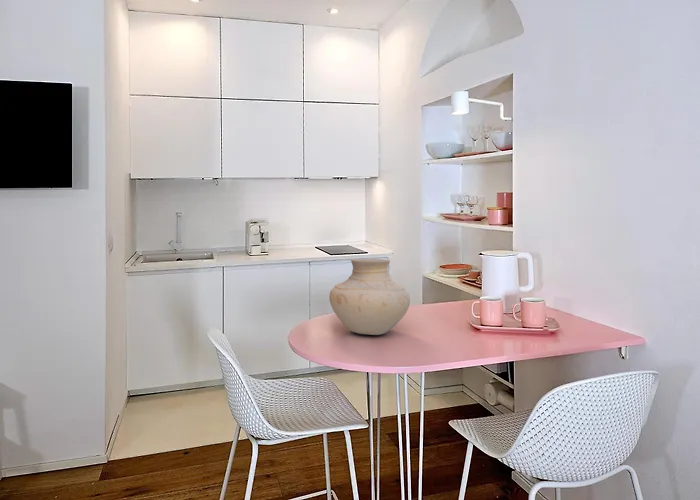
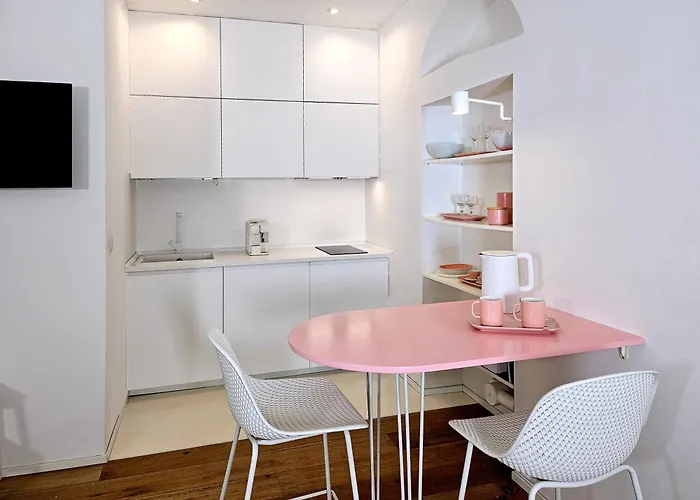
- vase (369, 296)
